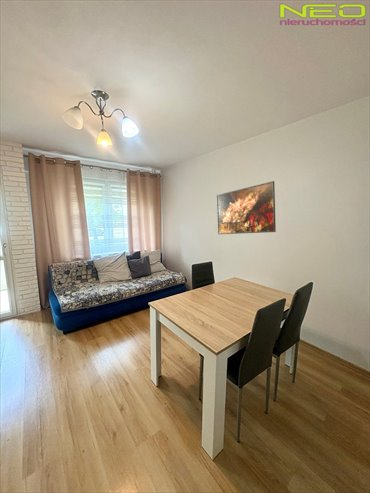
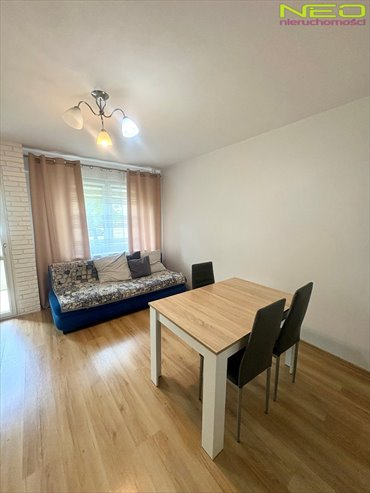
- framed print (242, 211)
